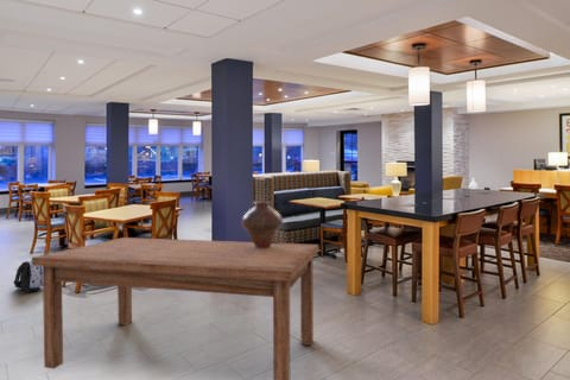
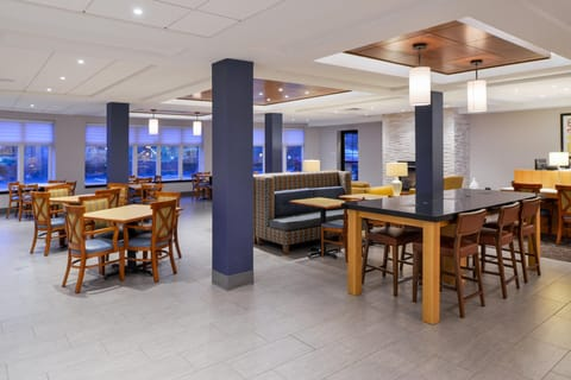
- dining table (188, 290)
- vase (261, 223)
- backpack (32, 274)
